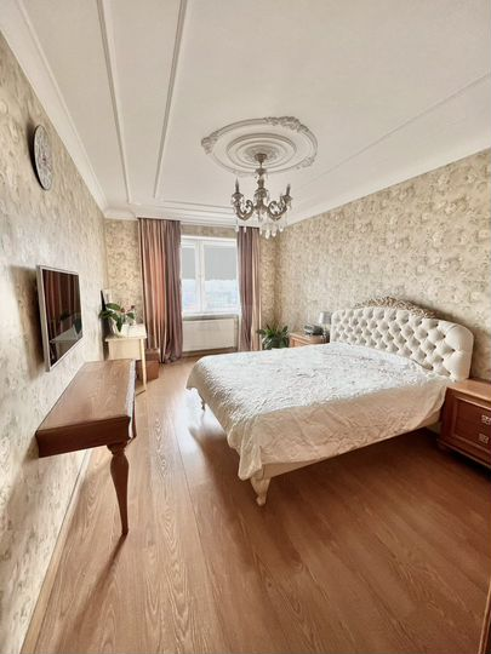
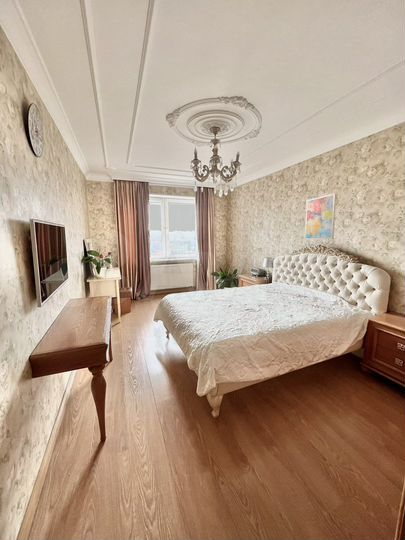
+ wall art (319, 218)
